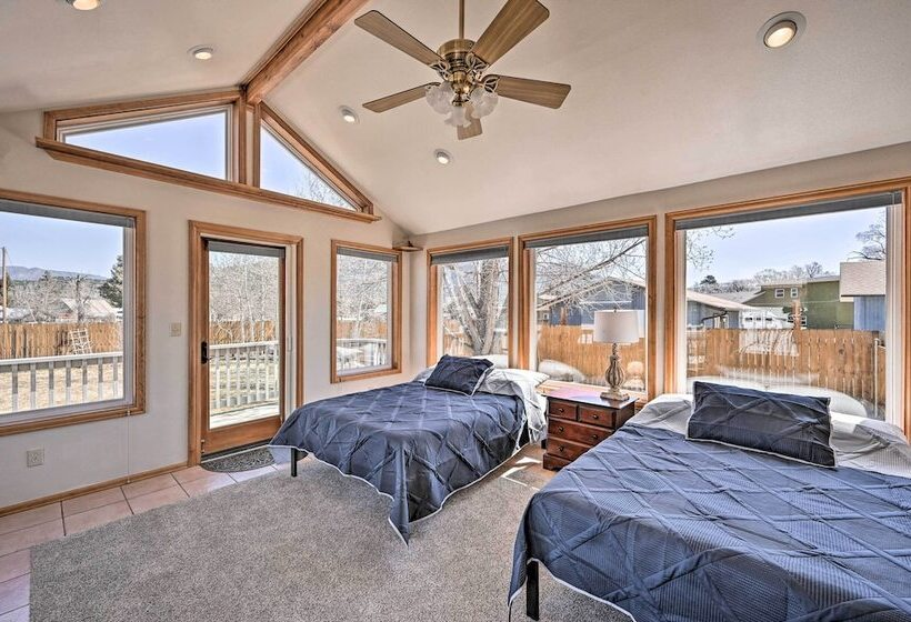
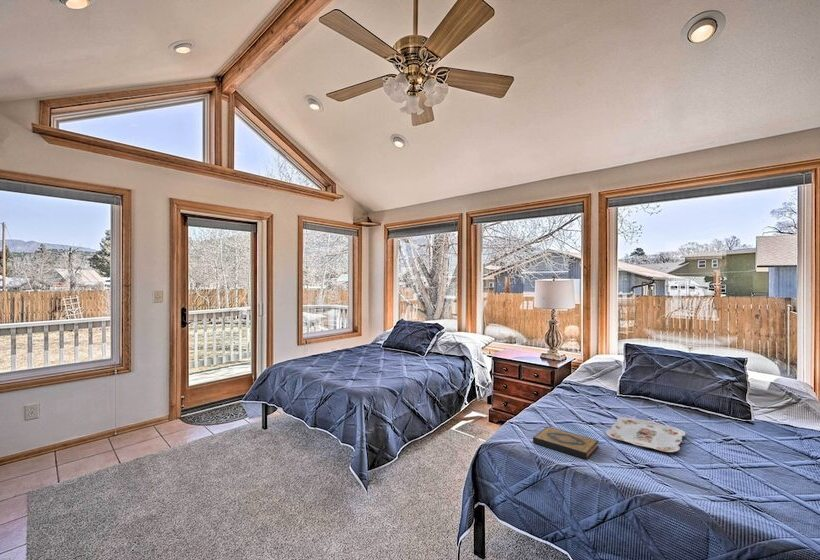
+ serving tray (645, 433)
+ hardback book (565, 441)
